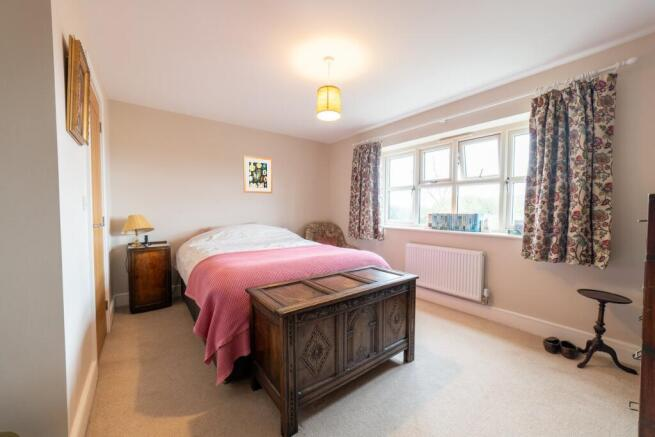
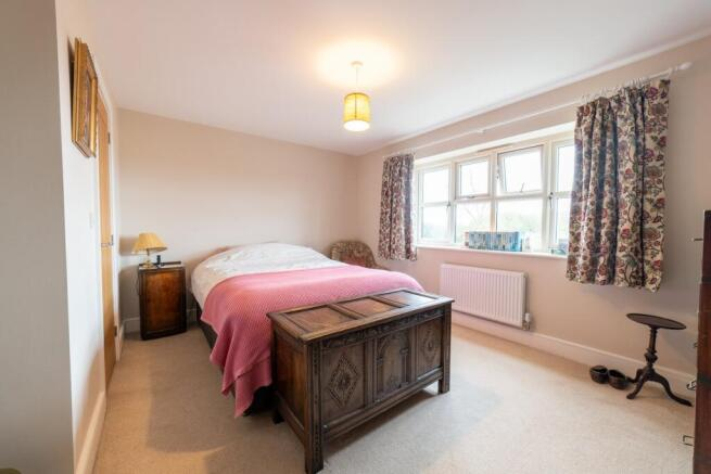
- wall art (258, 175)
